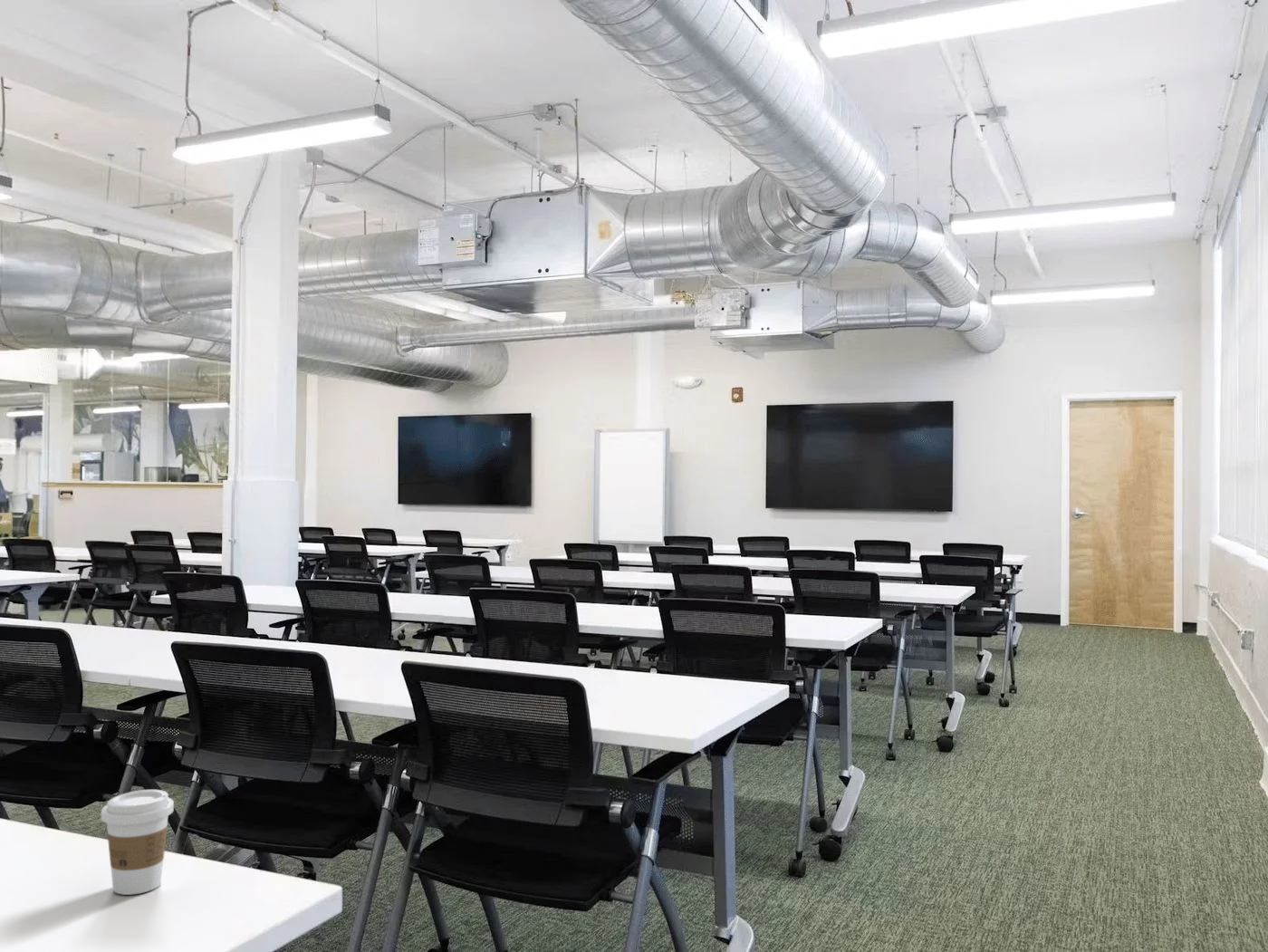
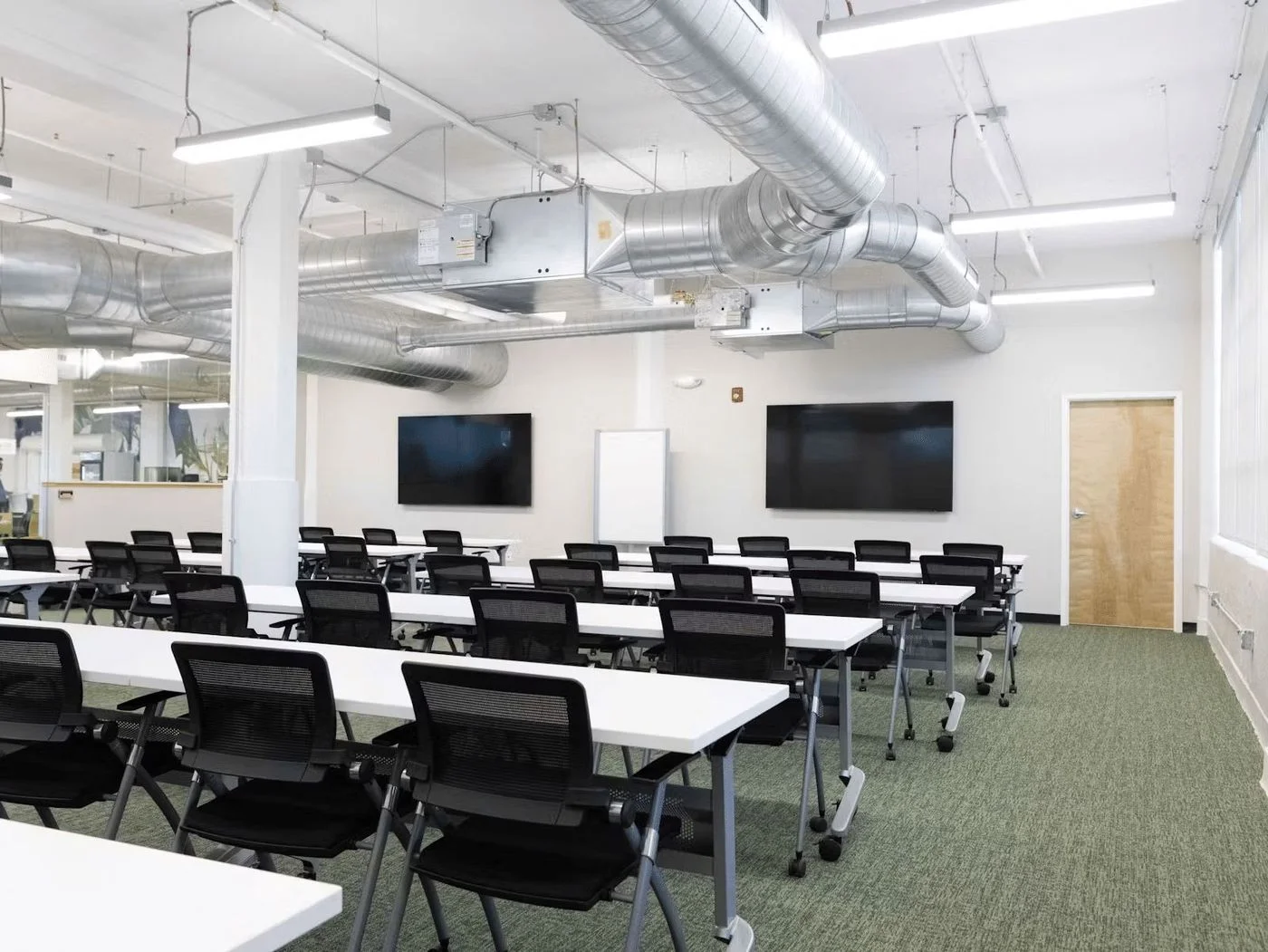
- coffee cup (137, 841)
